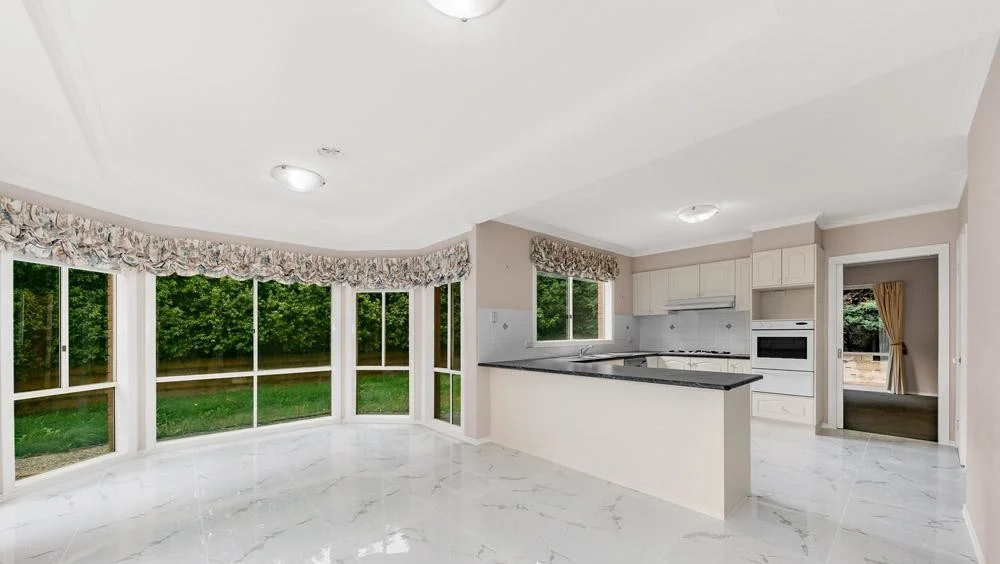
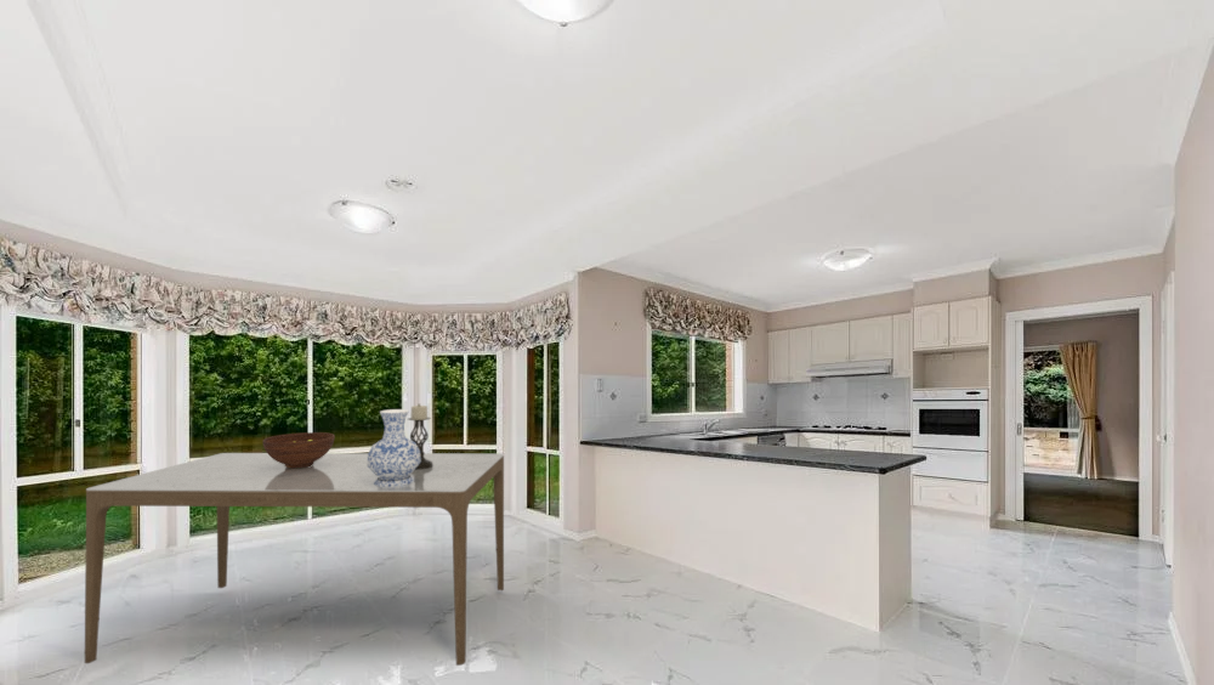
+ dining table (323, 505)
+ fruit bowl (299, 451)
+ candle holder (419, 435)
+ vase (393, 445)
